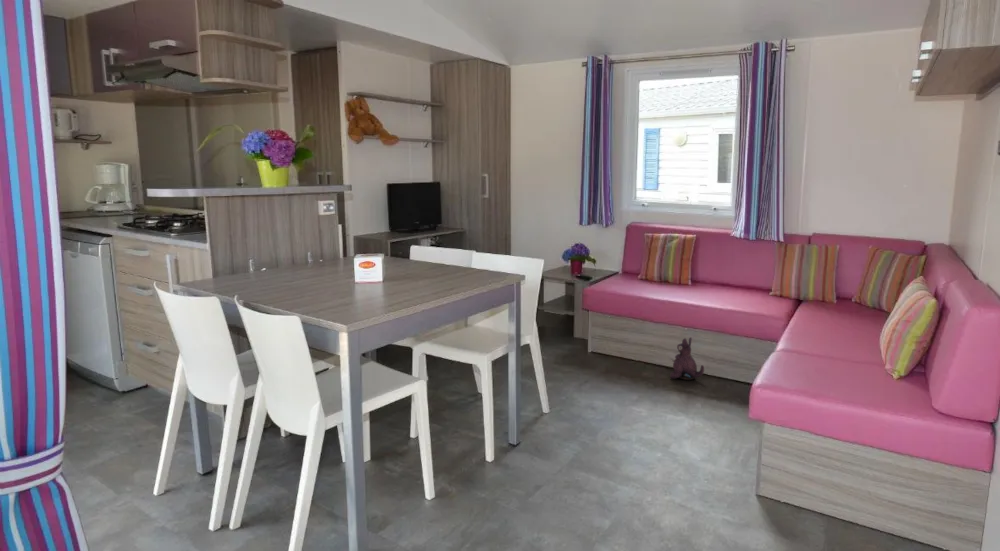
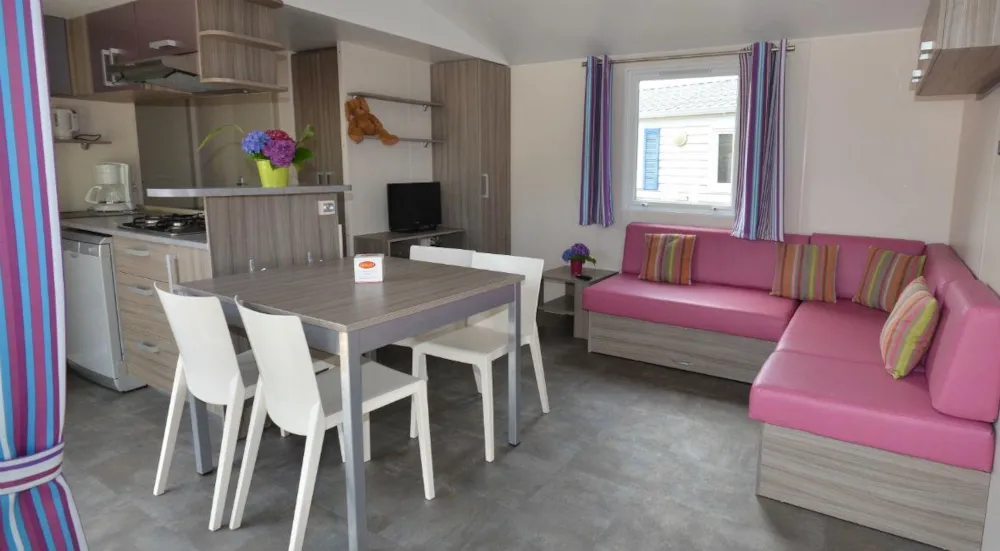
- plush toy (689, 358)
